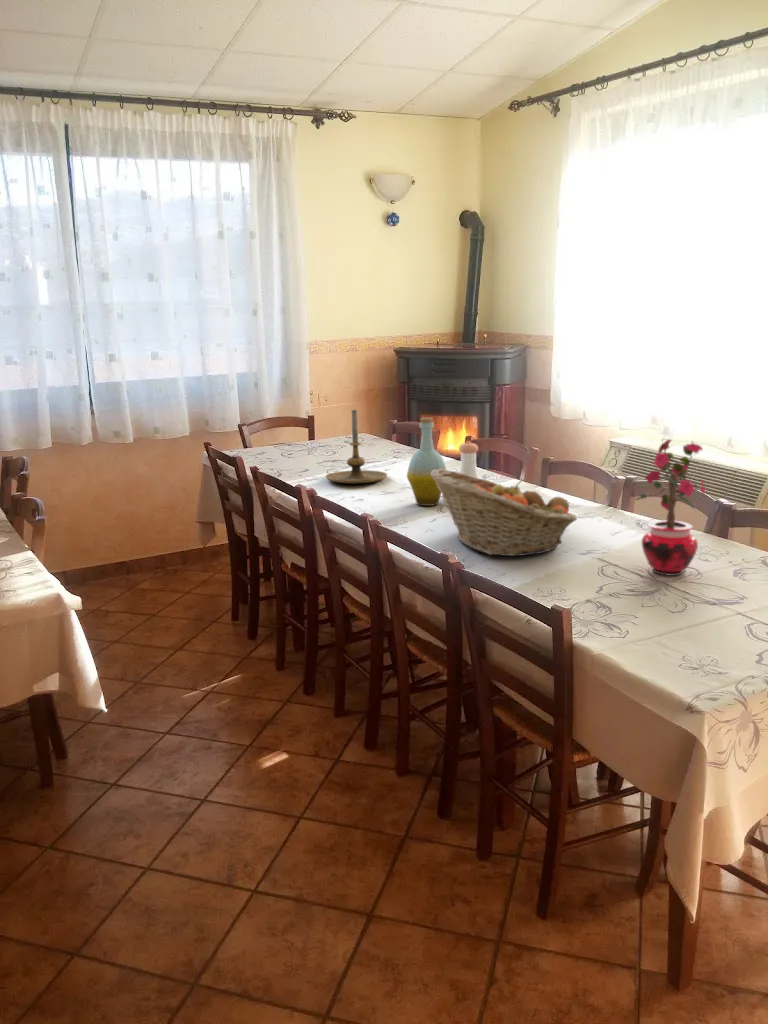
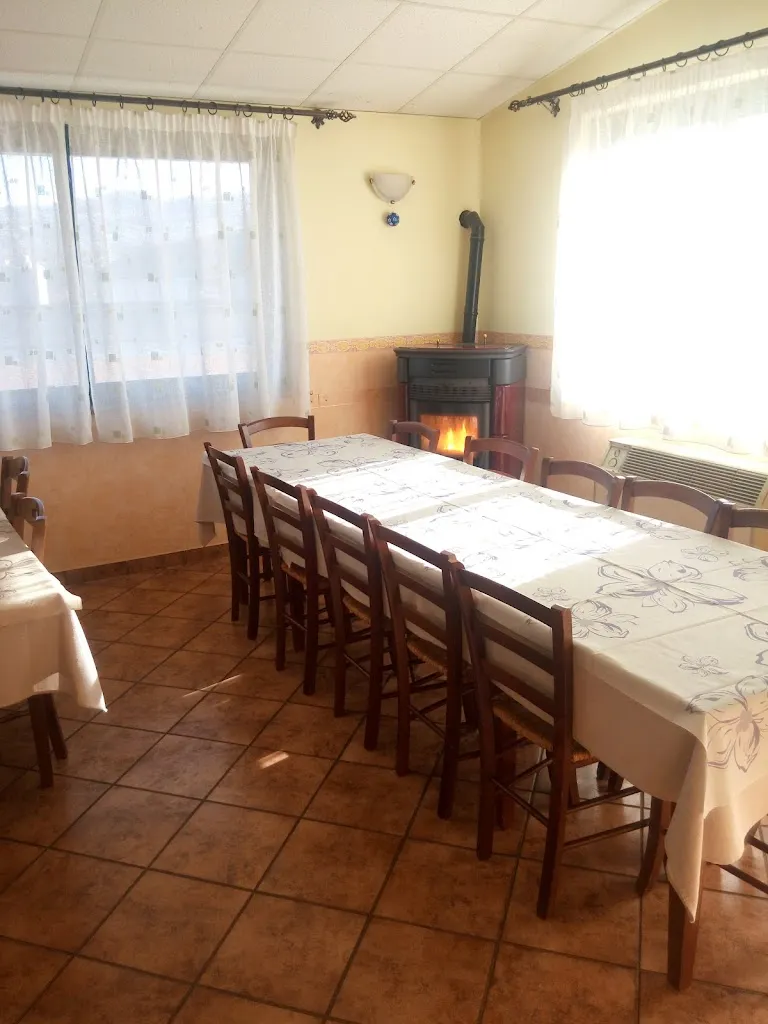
- pepper shaker (468, 467)
- candle holder (355, 444)
- bottle (427, 461)
- fruit basket (500, 507)
- potted plant (668, 505)
